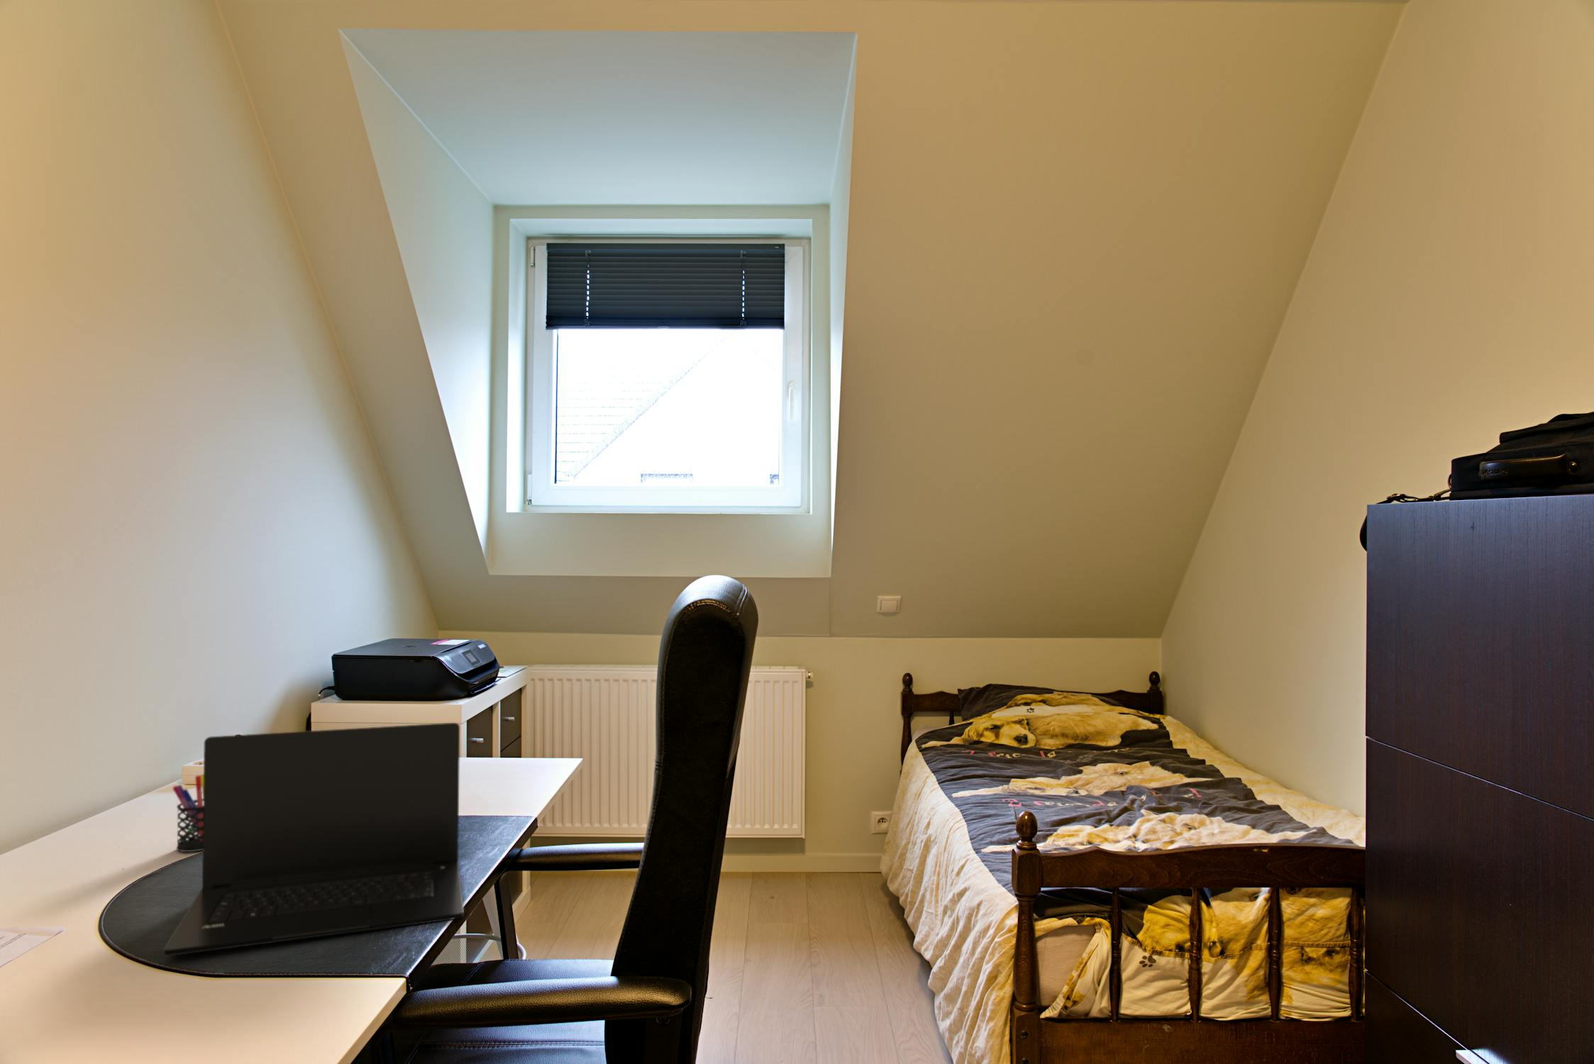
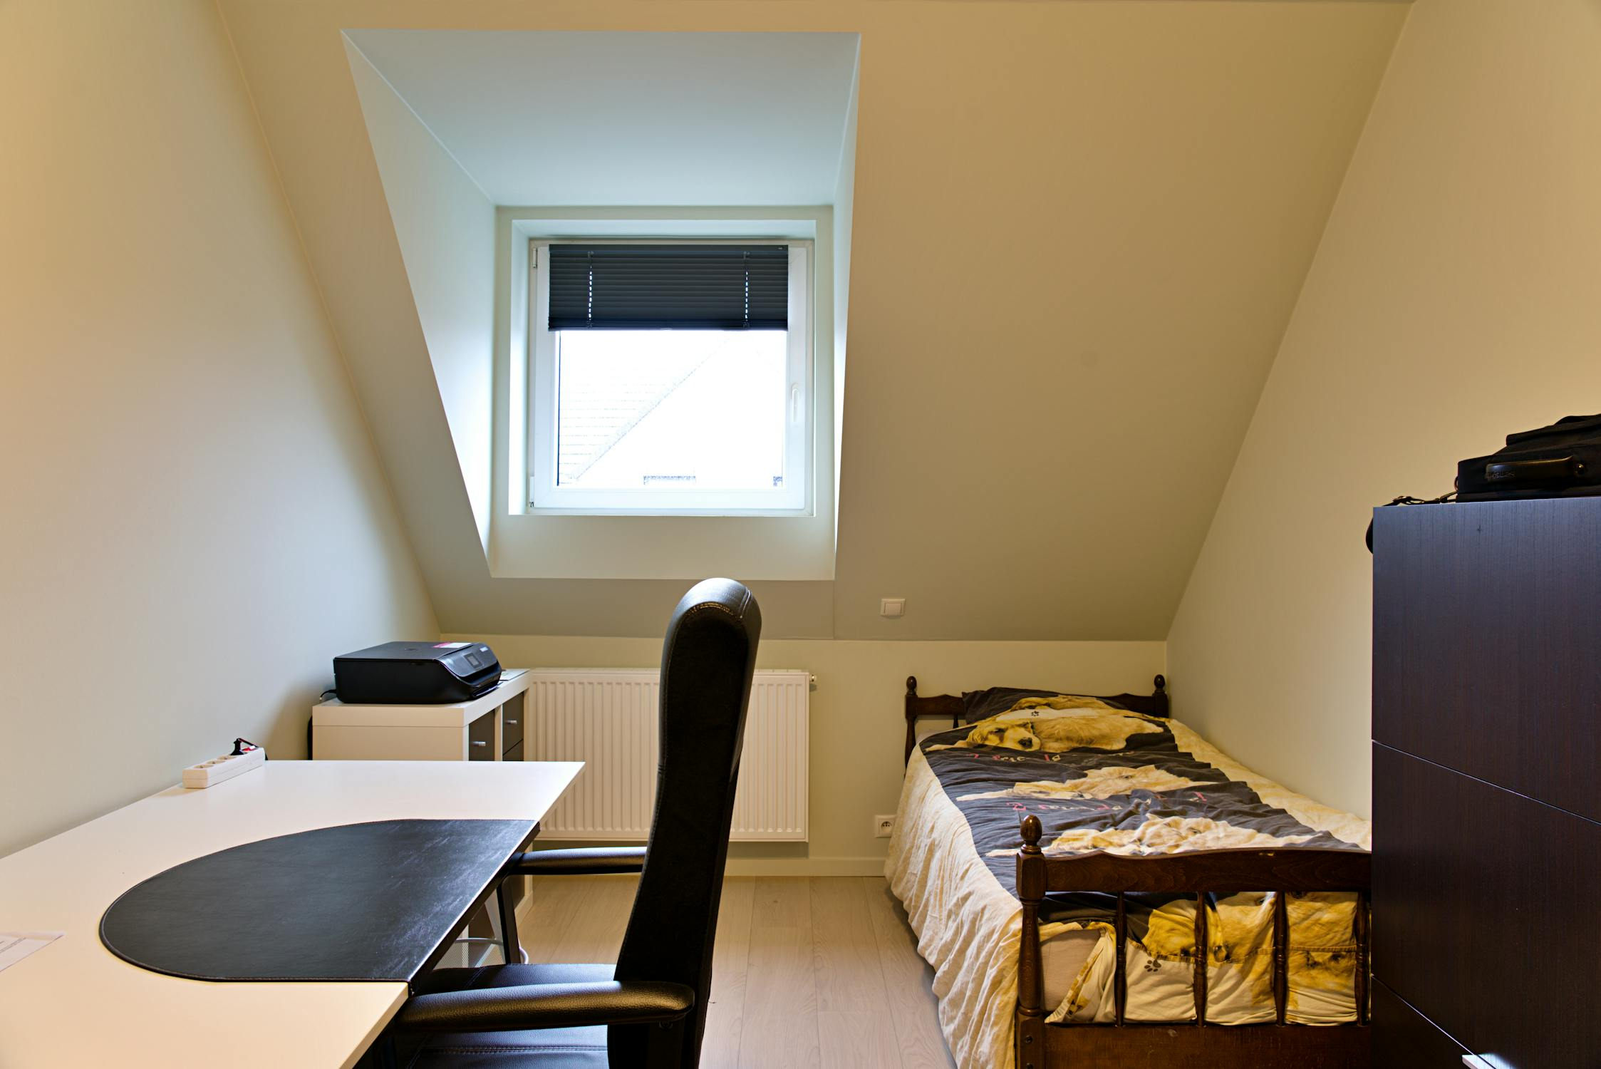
- pen holder (203, 809)
- laptop (329, 825)
